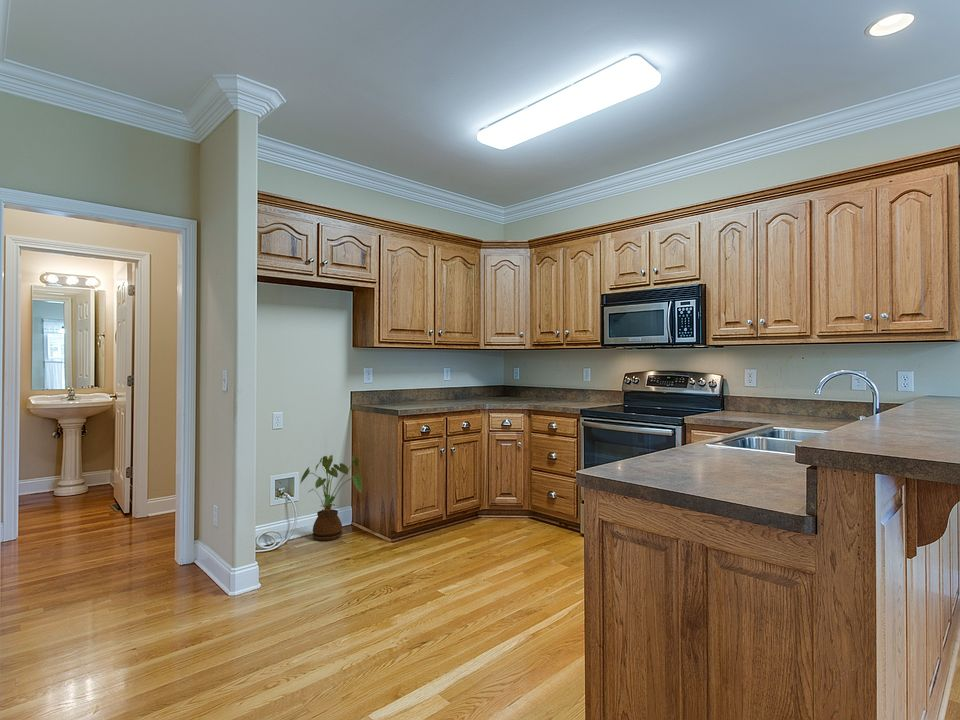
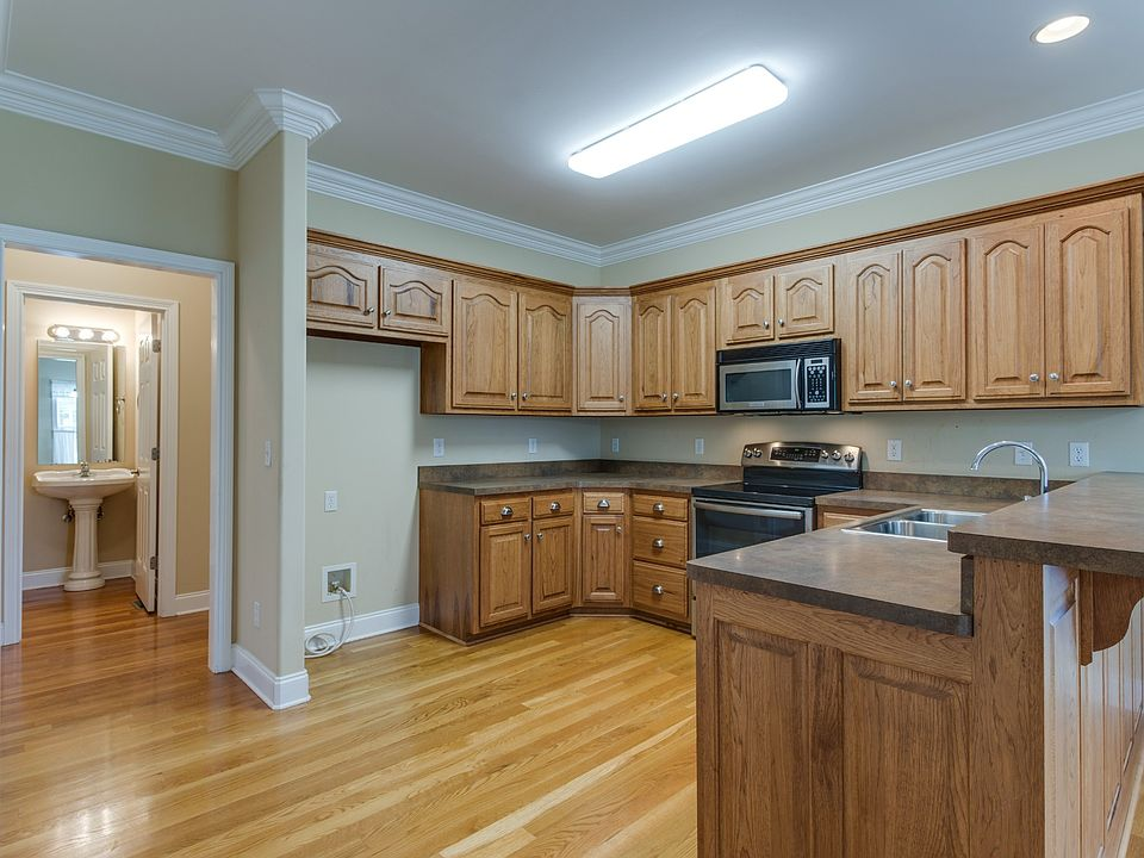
- house plant (333, 497)
